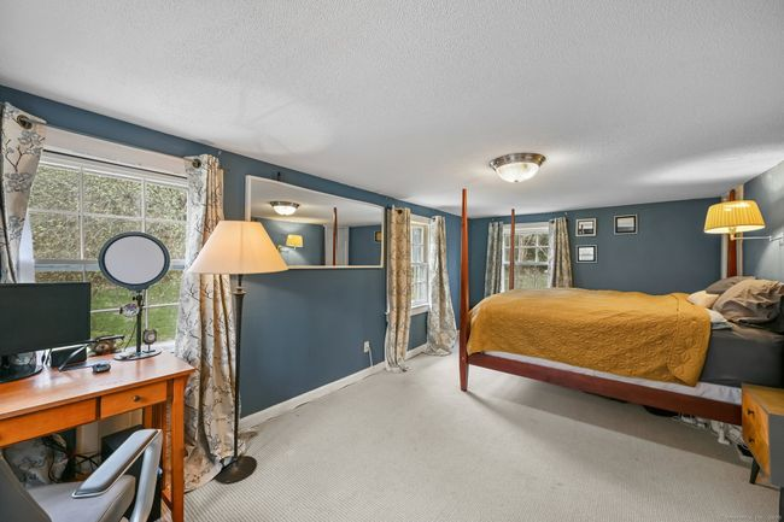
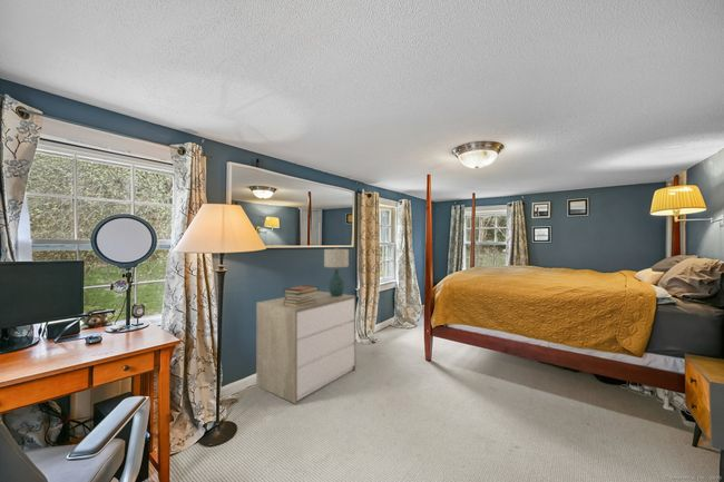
+ dresser (309, 337)
+ table lamp (336, 270)
+ book stack (301, 295)
